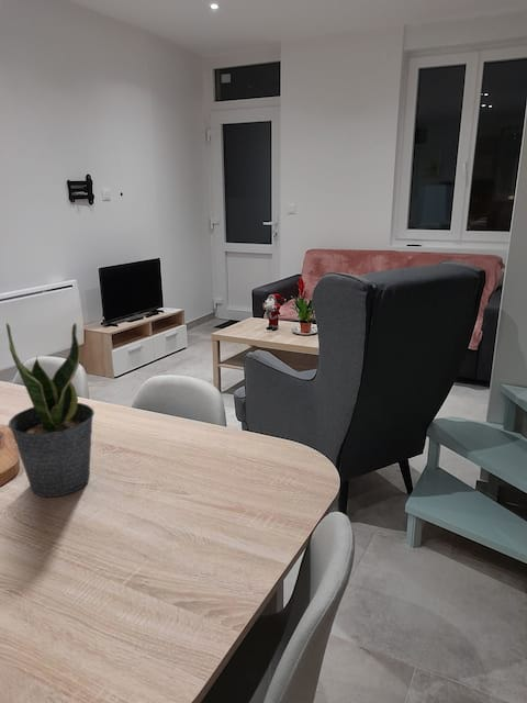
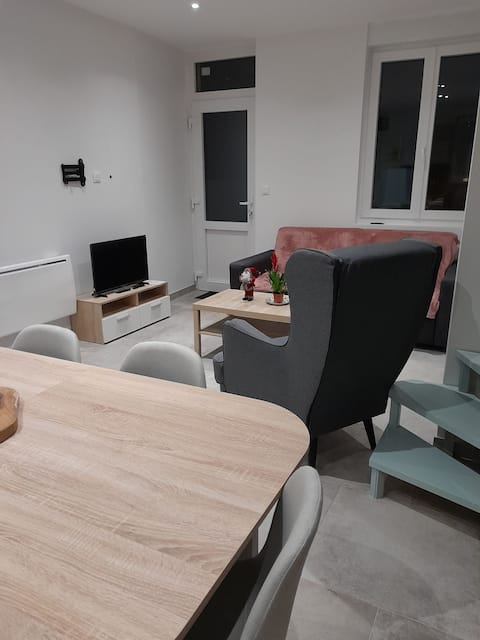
- potted plant (49, 401)
